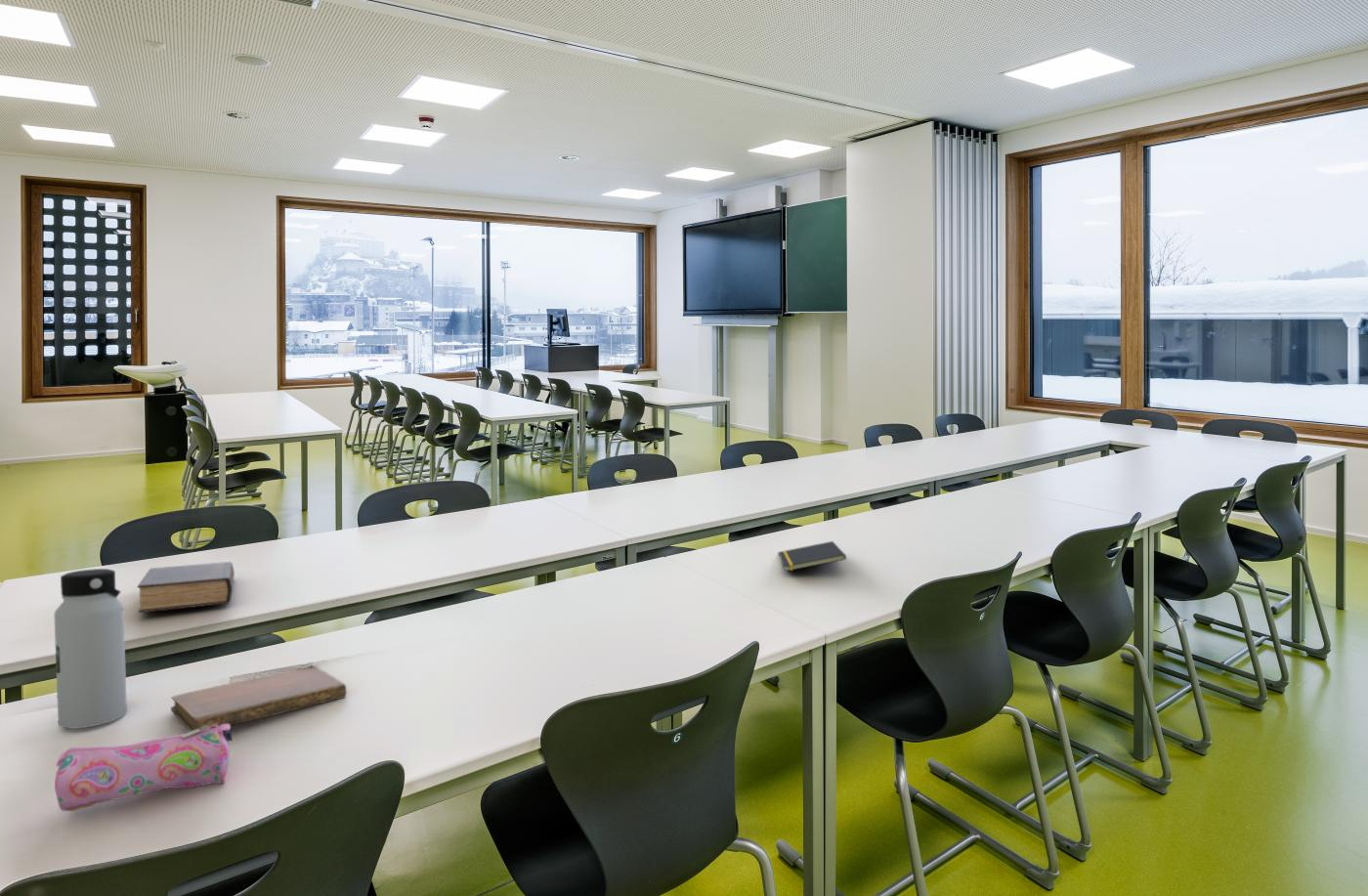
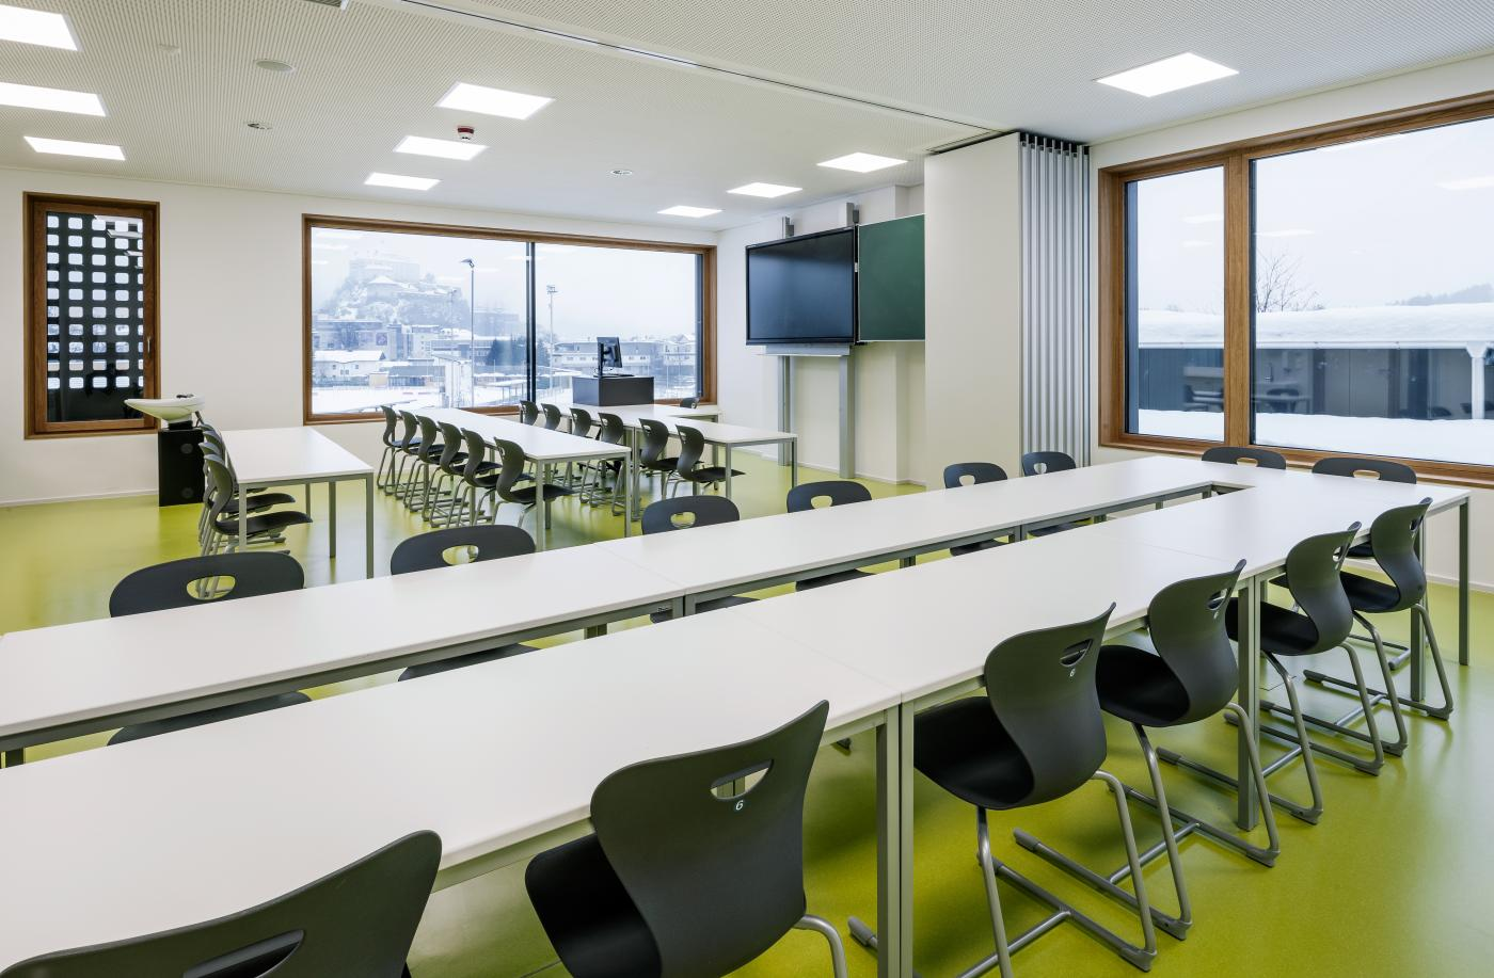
- pencil case (148, 764)
- book (190, 584)
- notebook (260, 697)
- notepad (810, 555)
- water bottle (90, 645)
